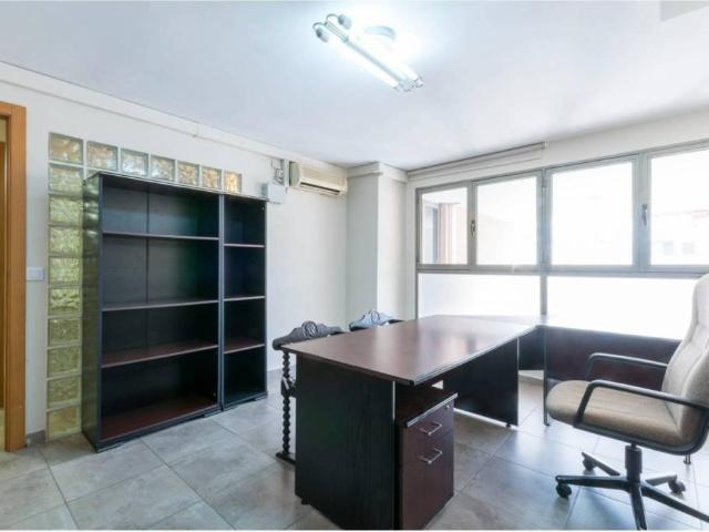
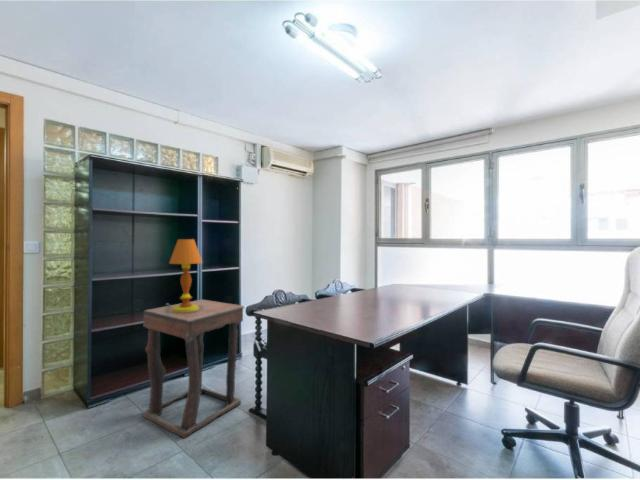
+ side table (194, 358)
+ table lamp (182, 273)
